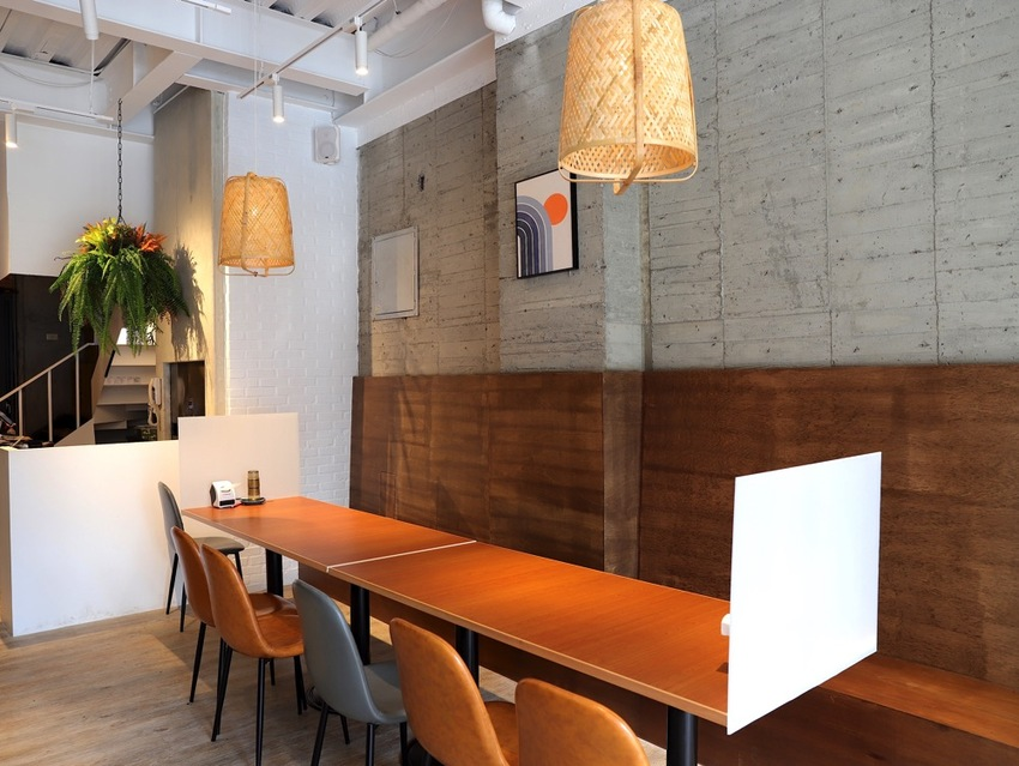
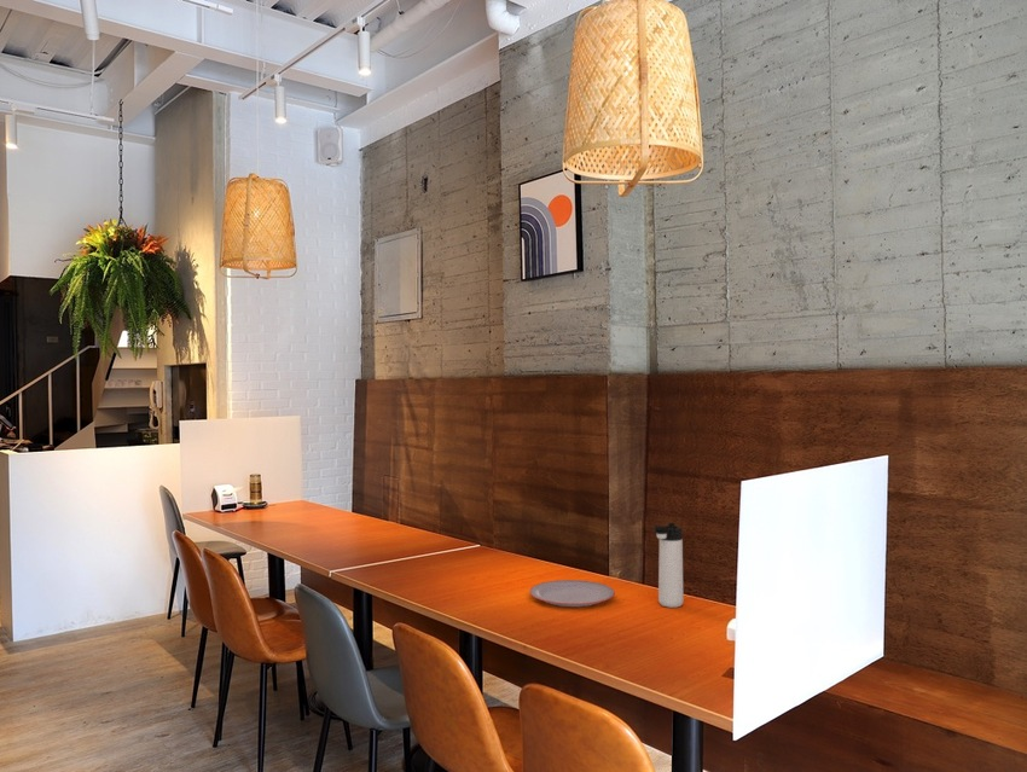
+ plate (571, 594)
+ thermos bottle (667, 564)
